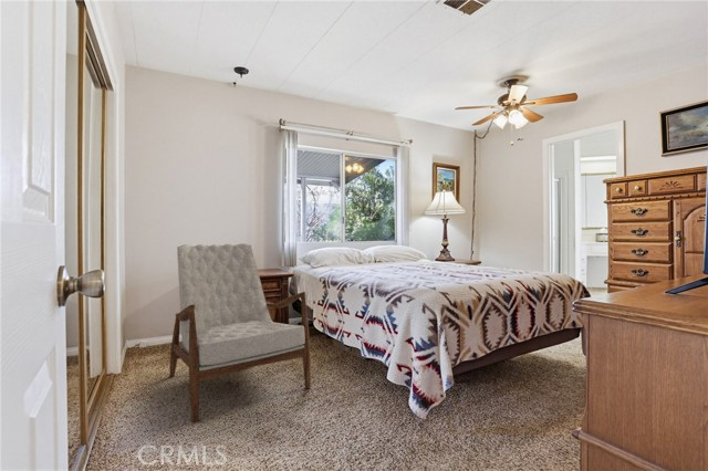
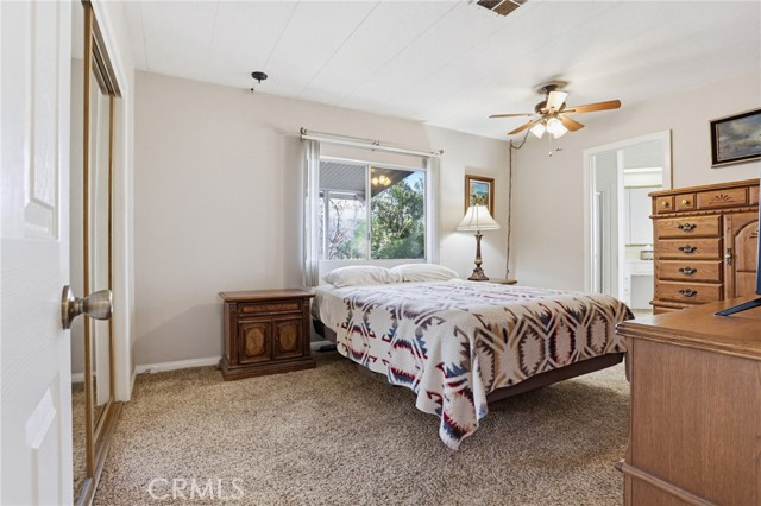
- armchair (232, 313)
